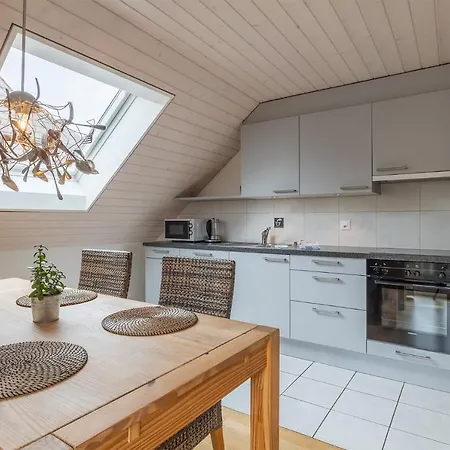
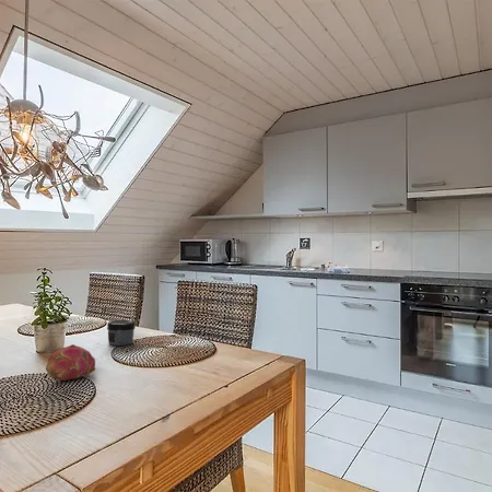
+ fruit (71, 361)
+ jar (120, 332)
